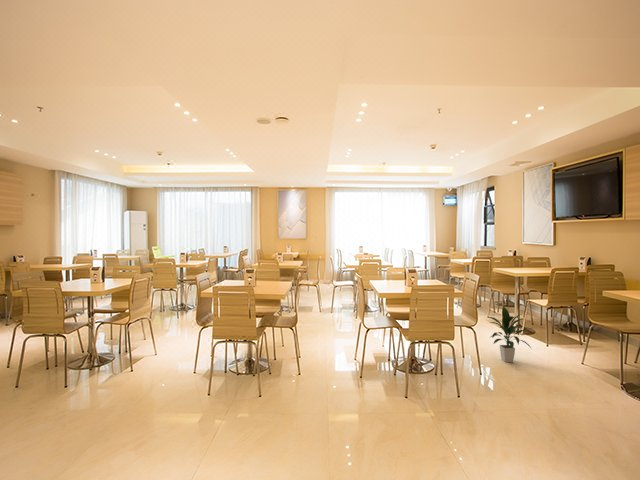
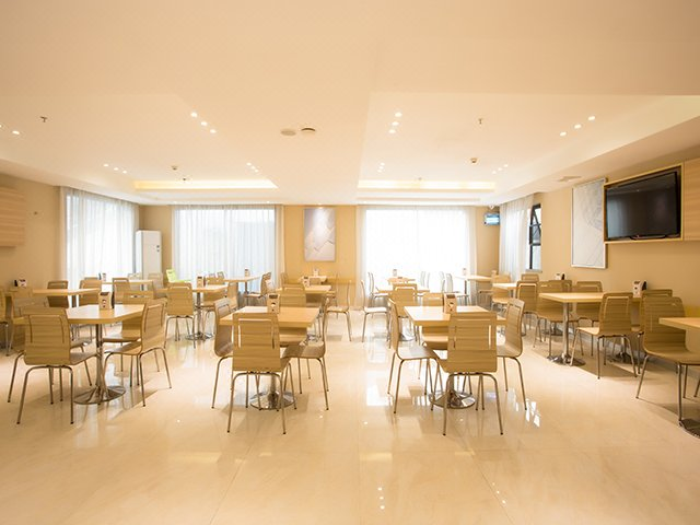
- indoor plant (509, 334)
